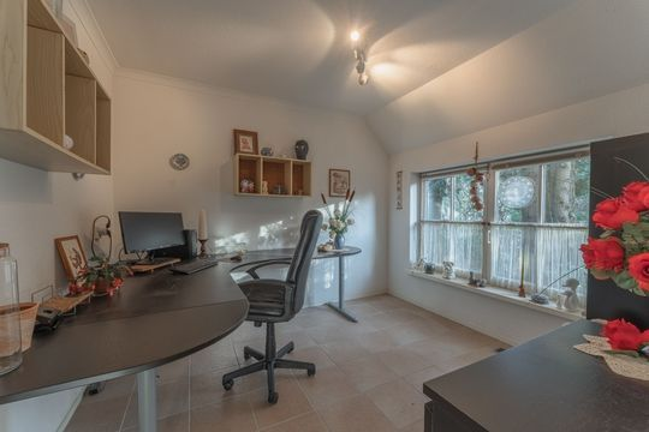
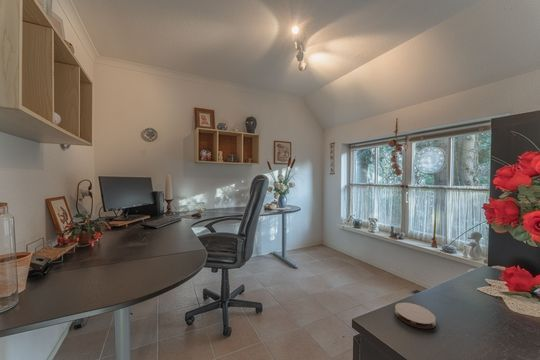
+ coaster (414, 314)
